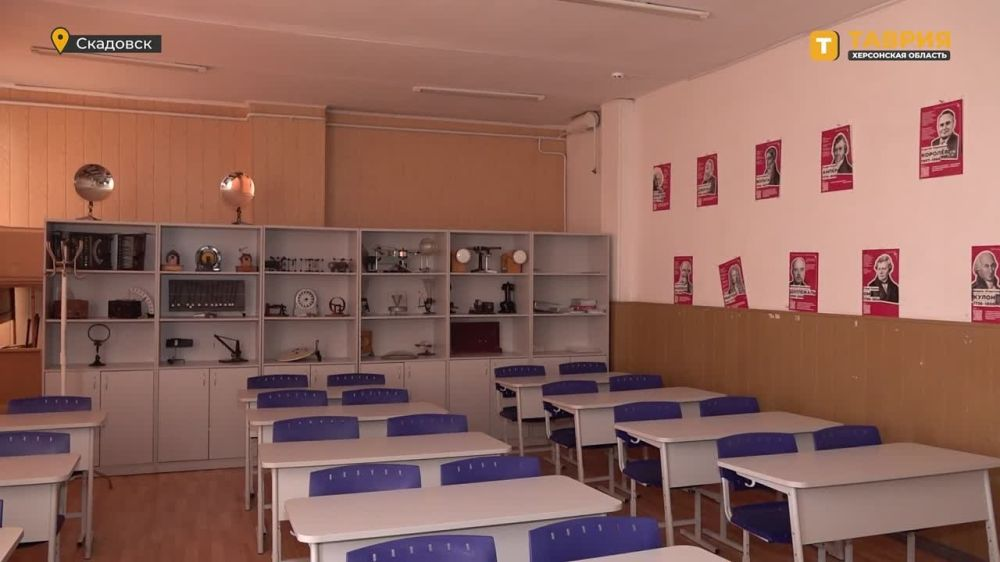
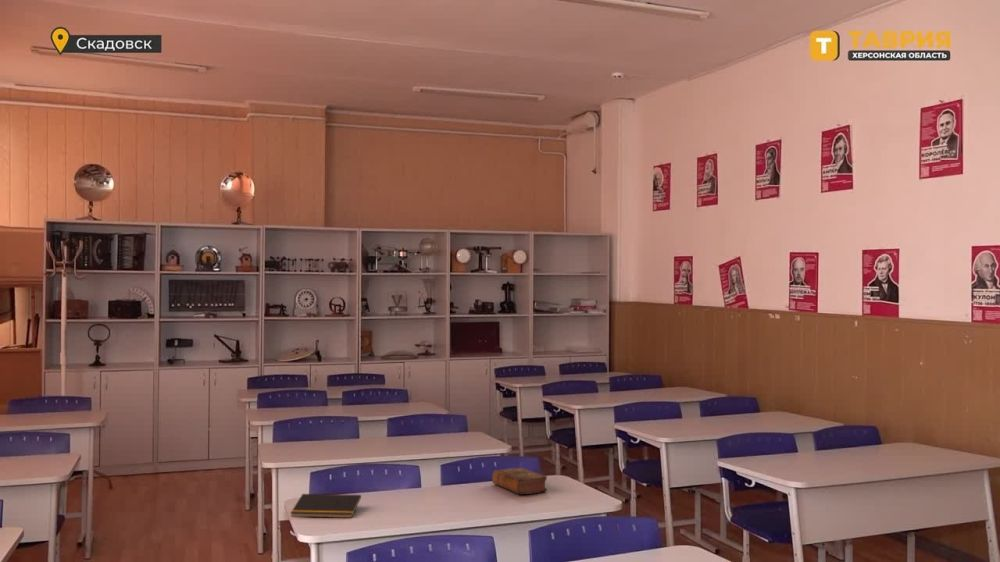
+ notepad (326, 505)
+ book (519, 480)
